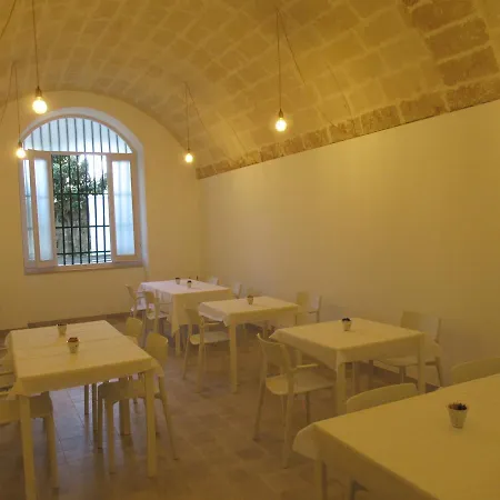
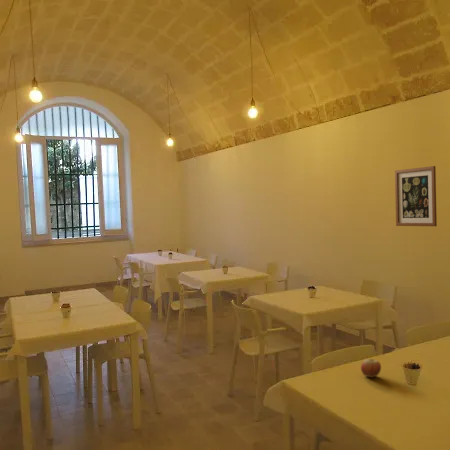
+ wall art (414, 197)
+ apple (371, 367)
